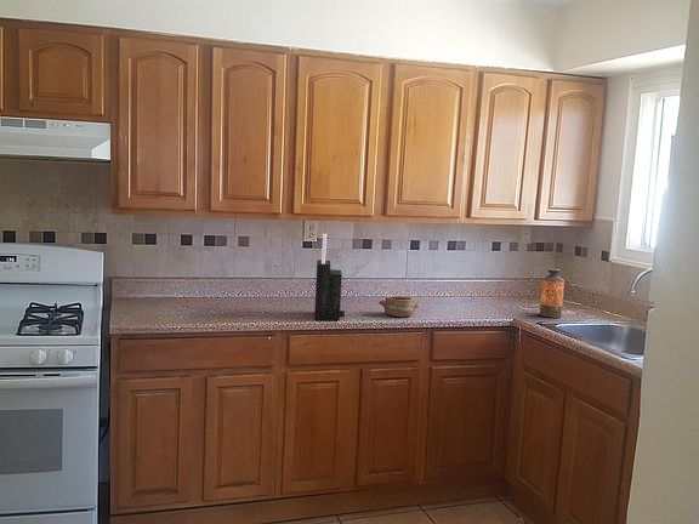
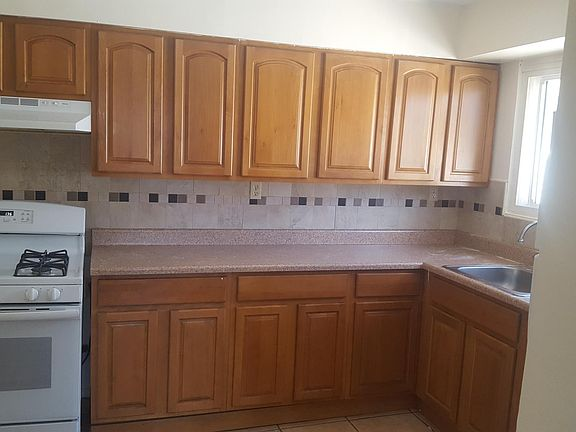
- knife block (331, 275)
- bottle (552, 292)
- pottery (398, 306)
